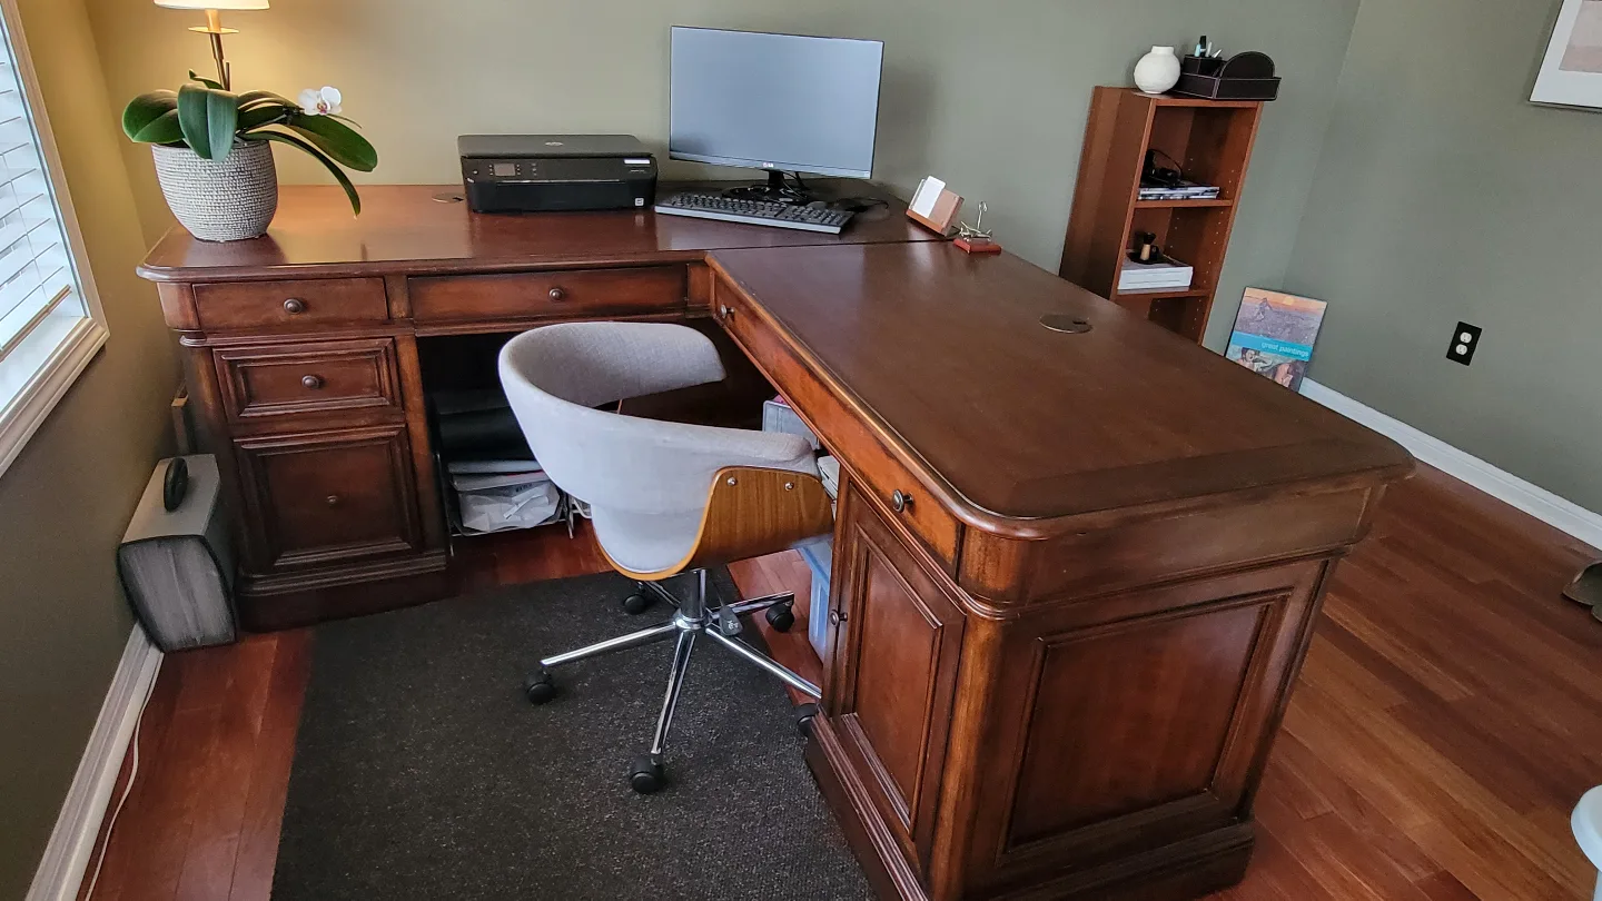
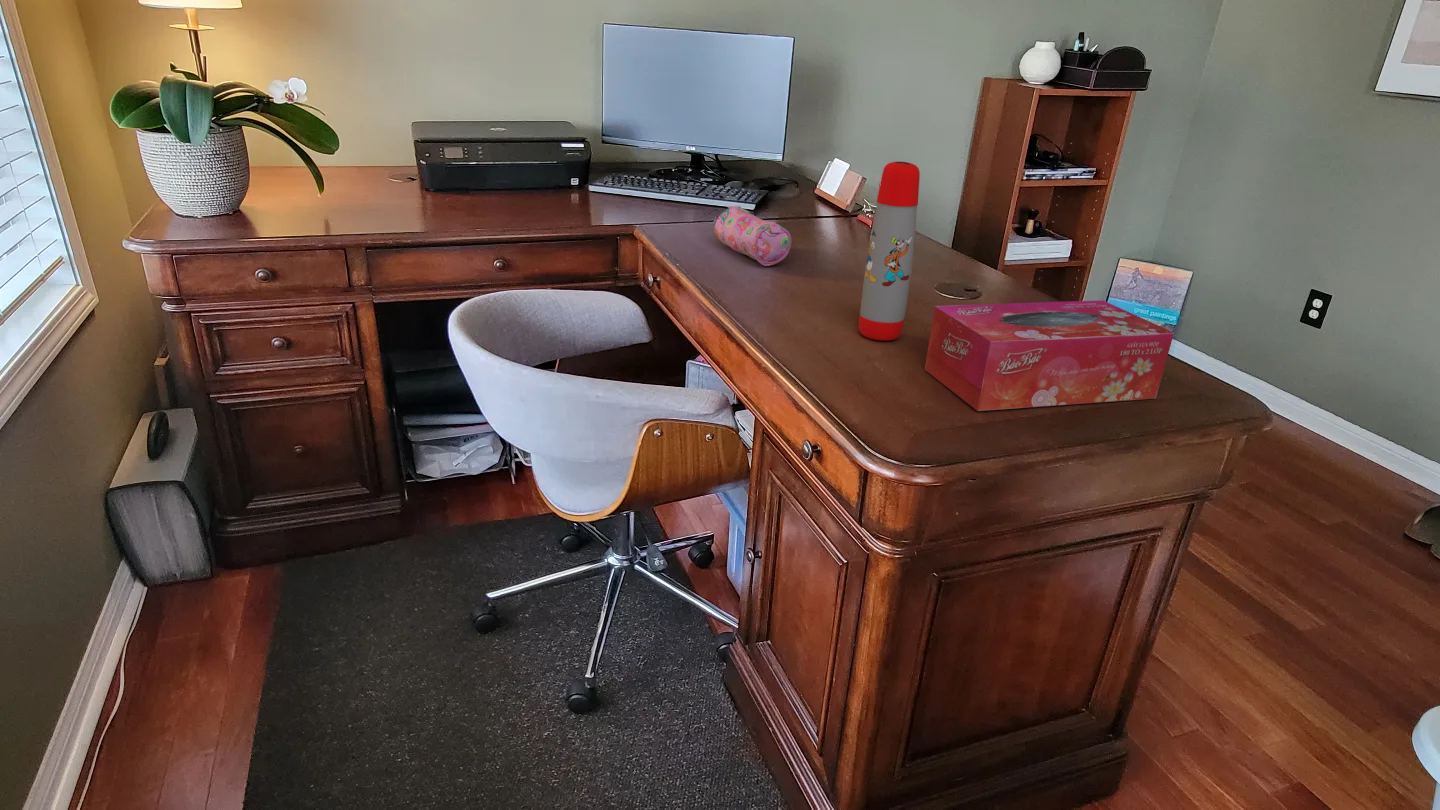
+ pencil case (750, 234)
+ water bottle (890, 251)
+ tissue box (1044, 351)
